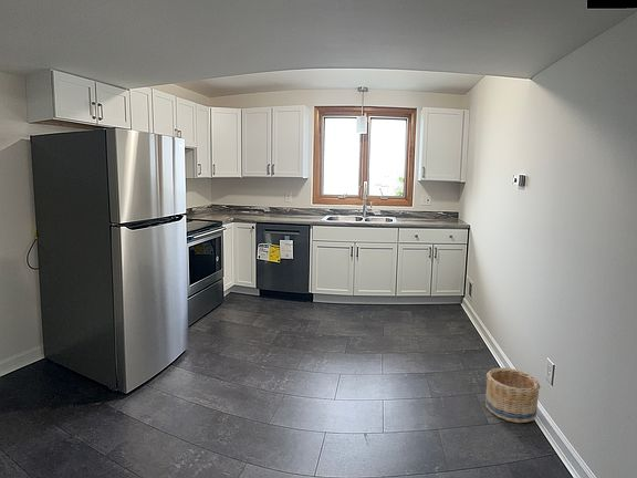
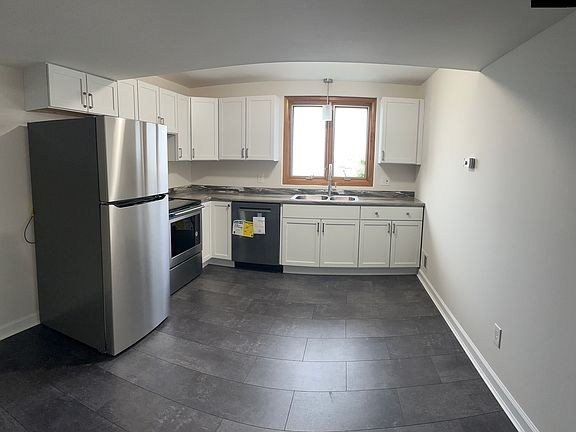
- basket (511, 393)
